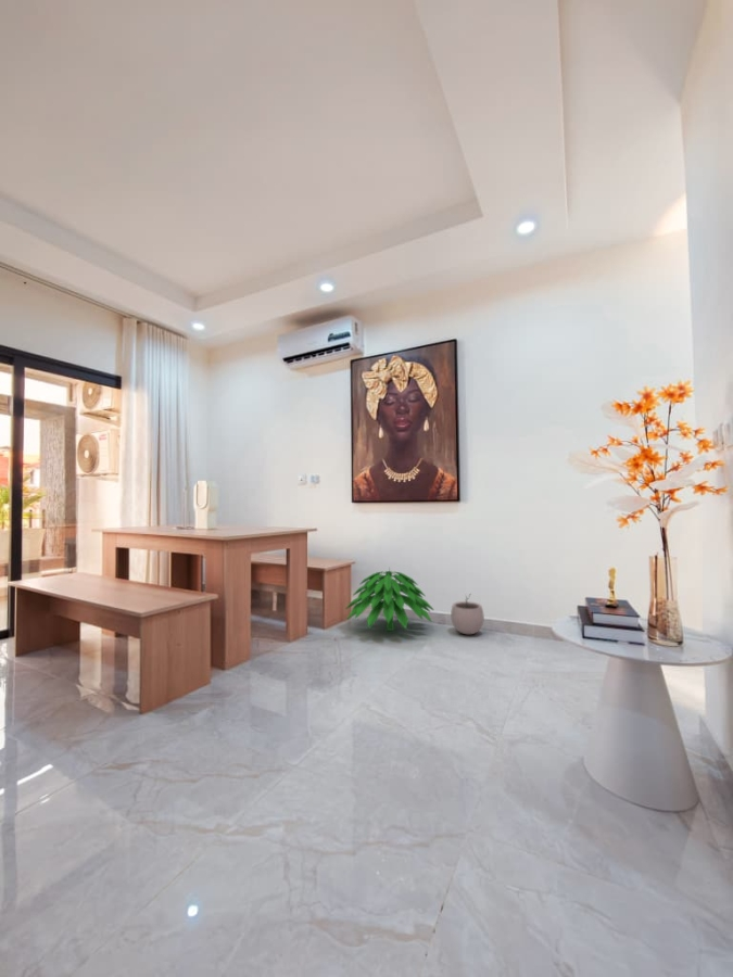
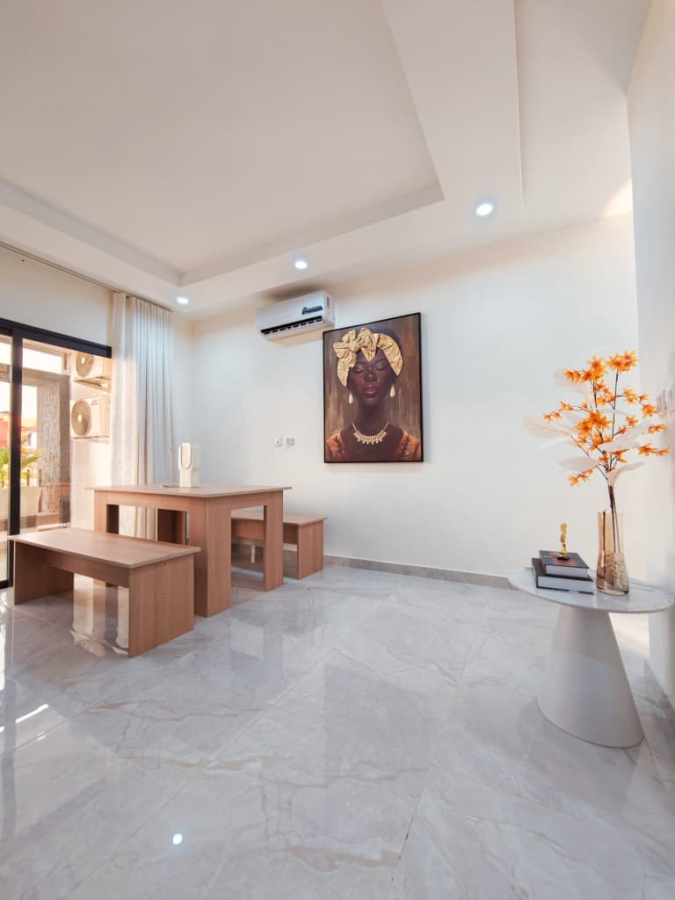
- plant pot (467, 612)
- indoor plant (389, 597)
